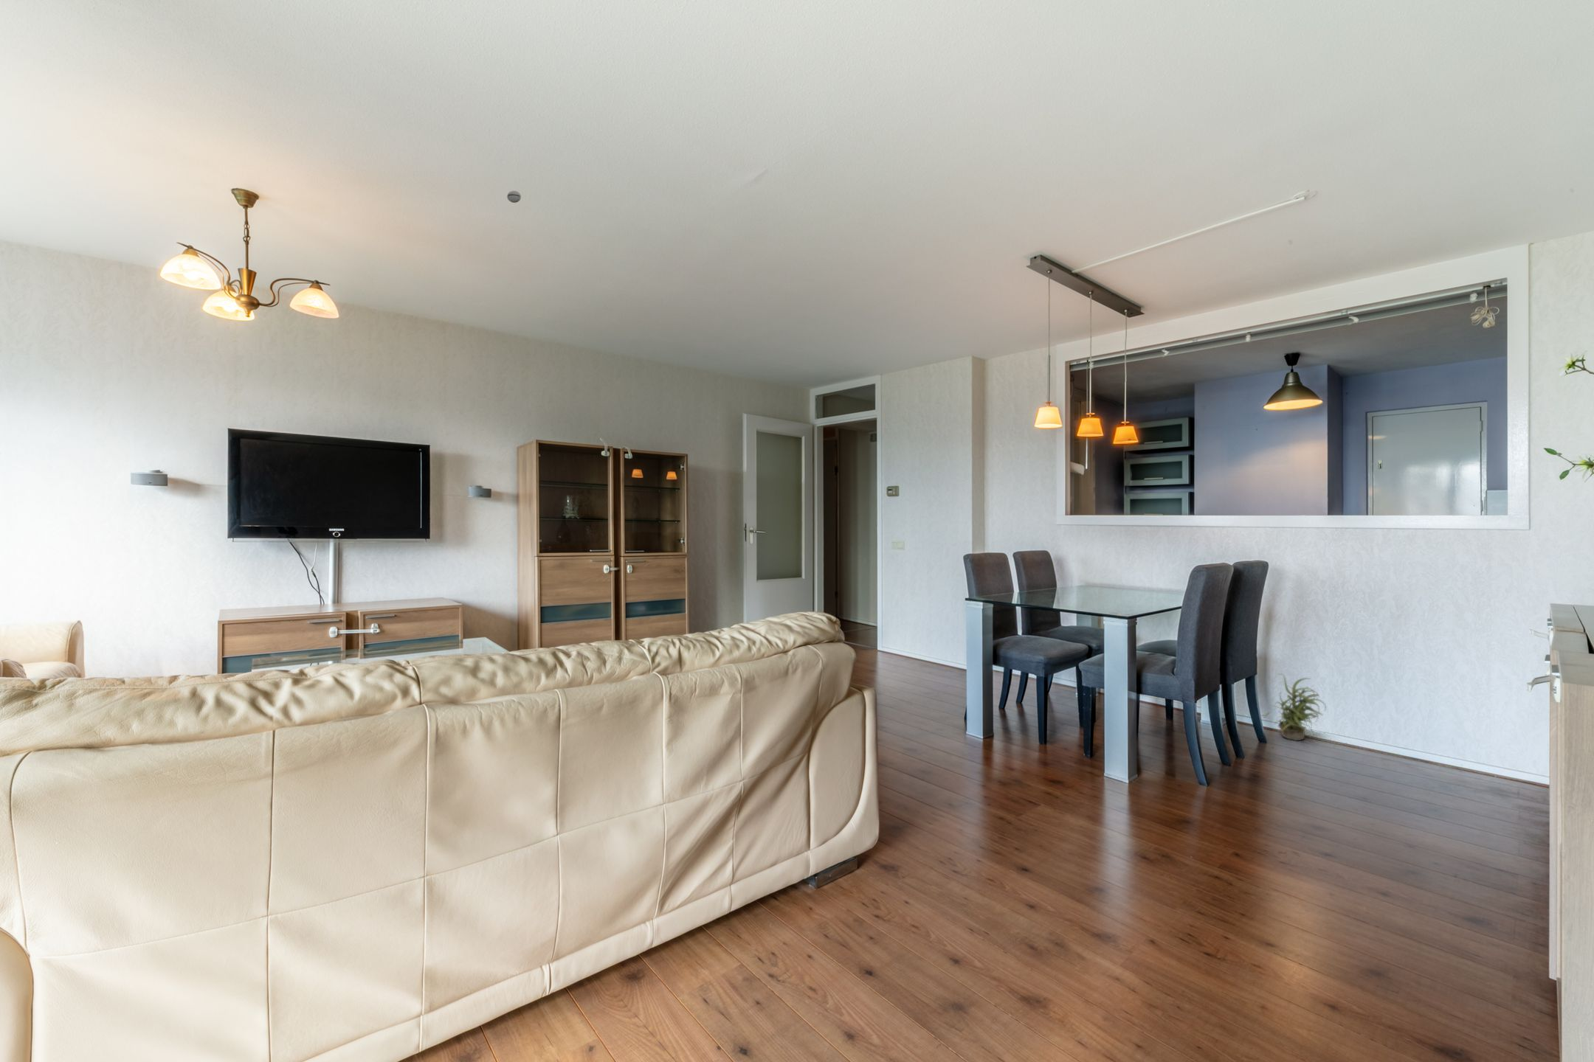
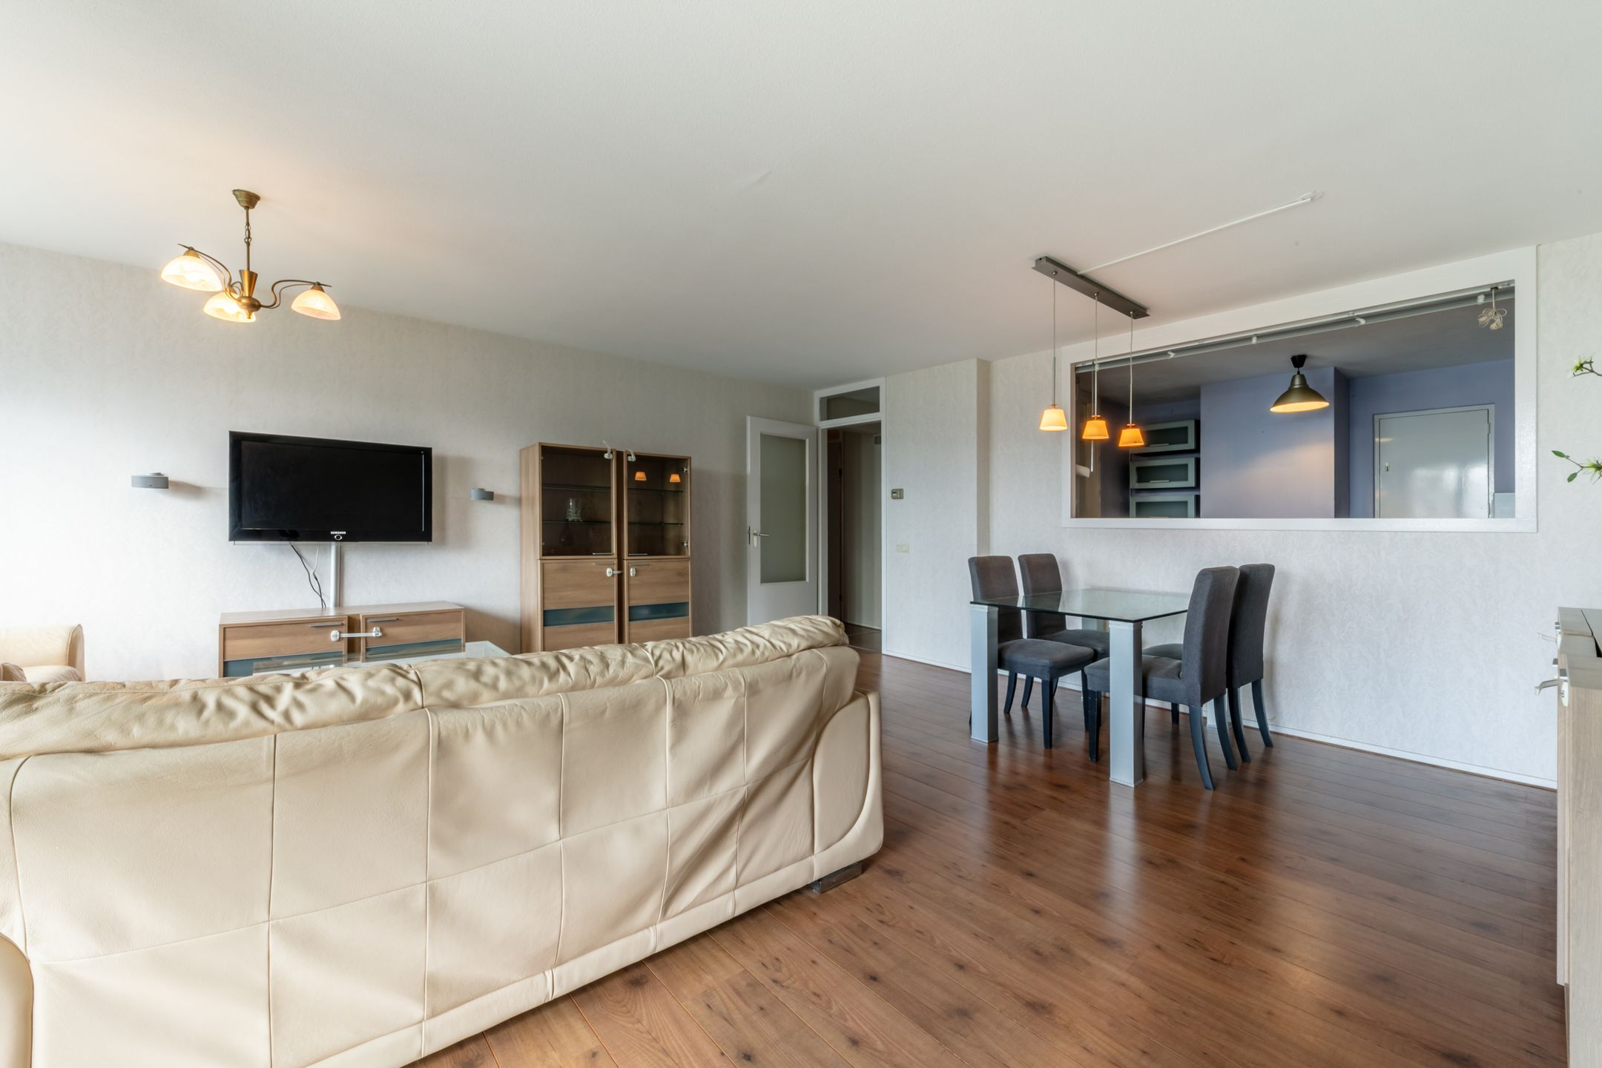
- potted plant (1297, 708)
- smoke detector (514, 197)
